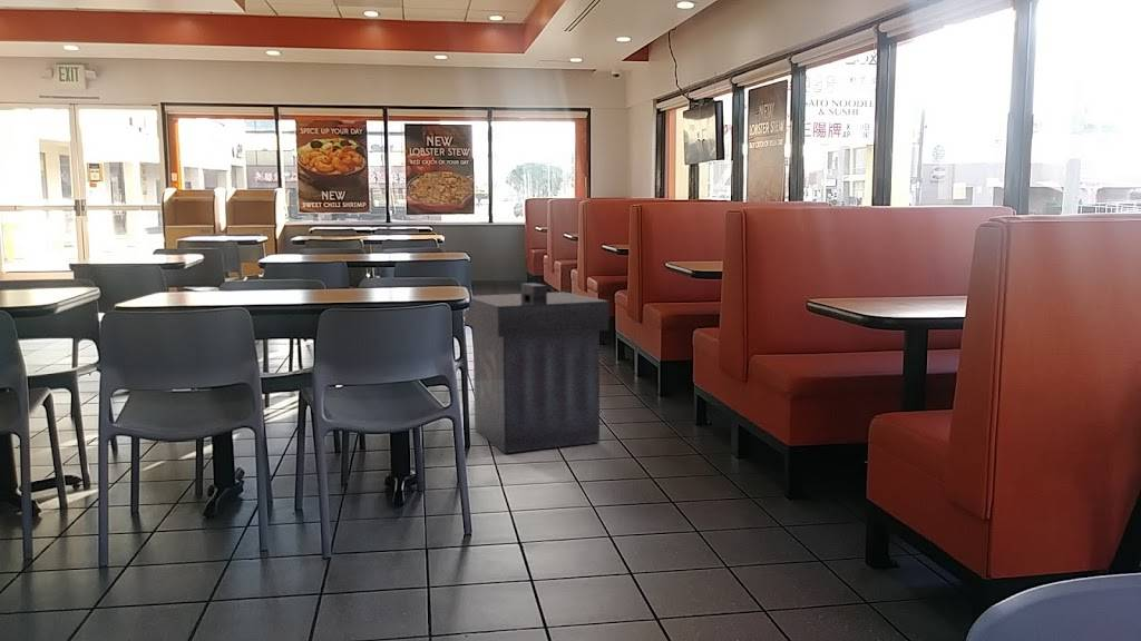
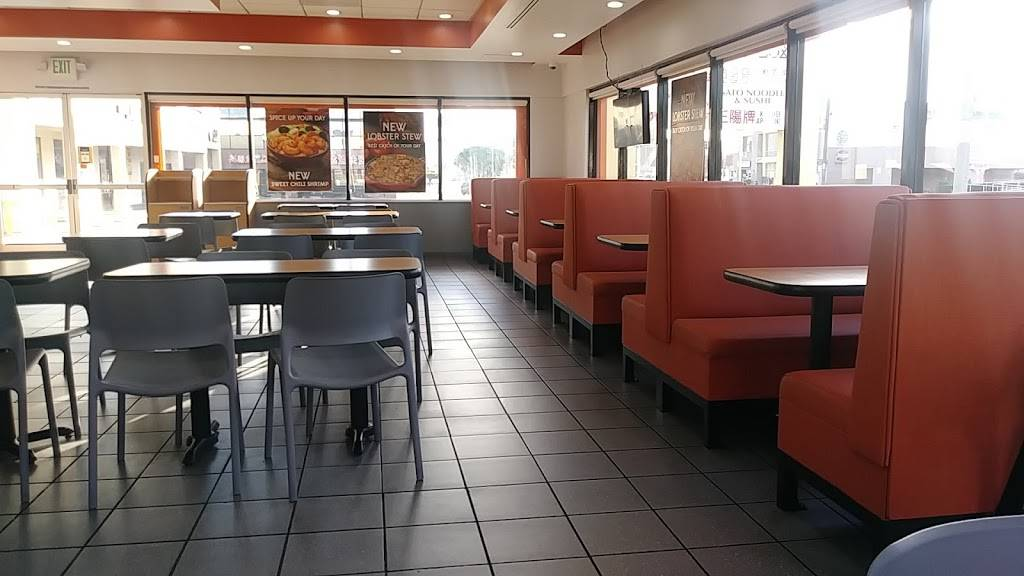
- trash can (534, 361)
